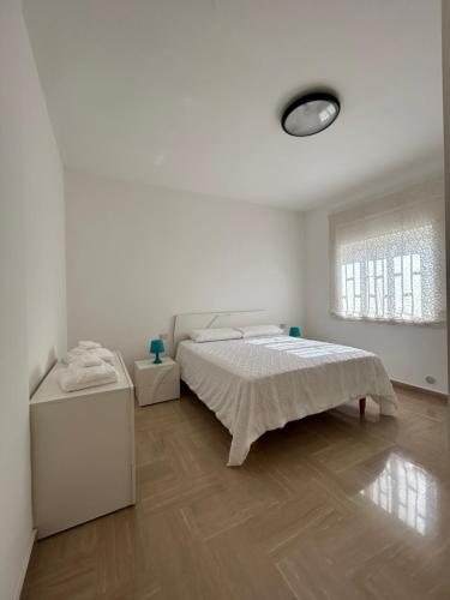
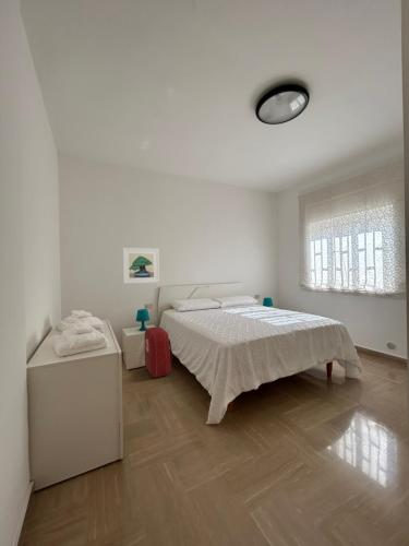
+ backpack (159, 349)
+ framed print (141, 265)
